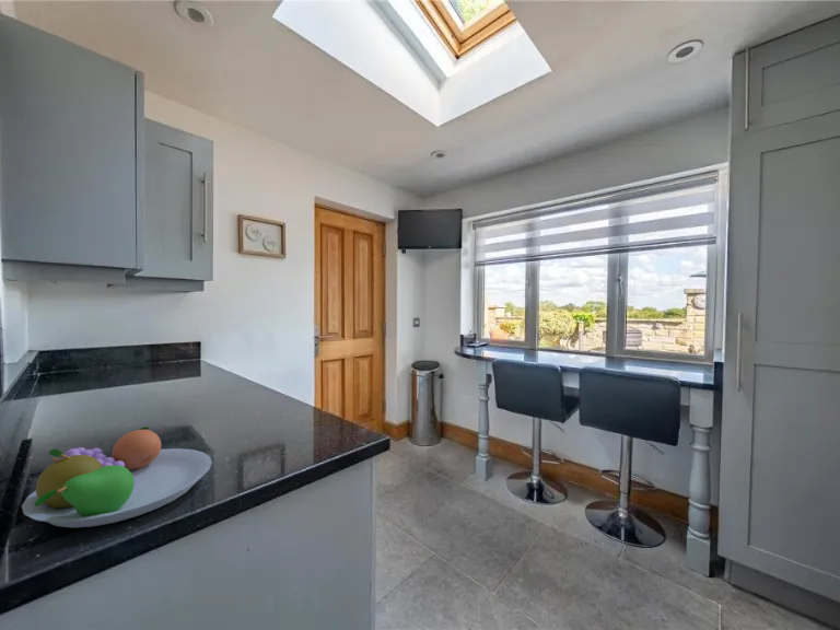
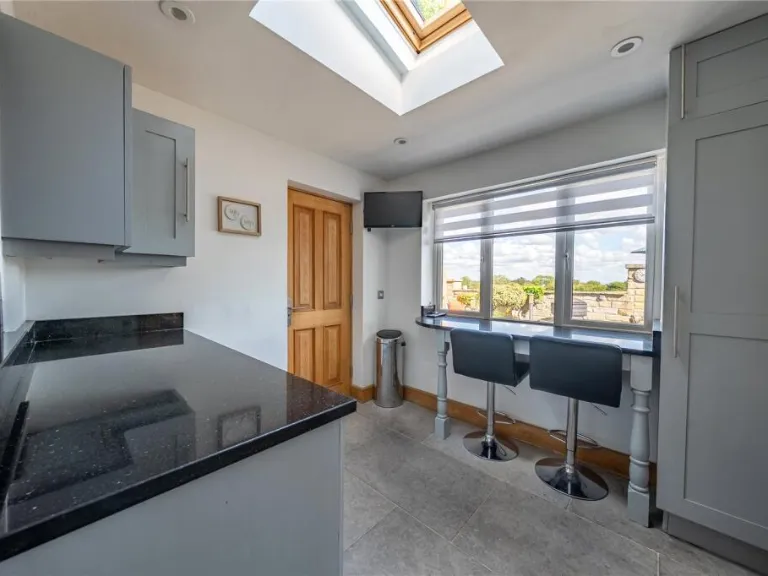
- fruit bowl (122, 466)
